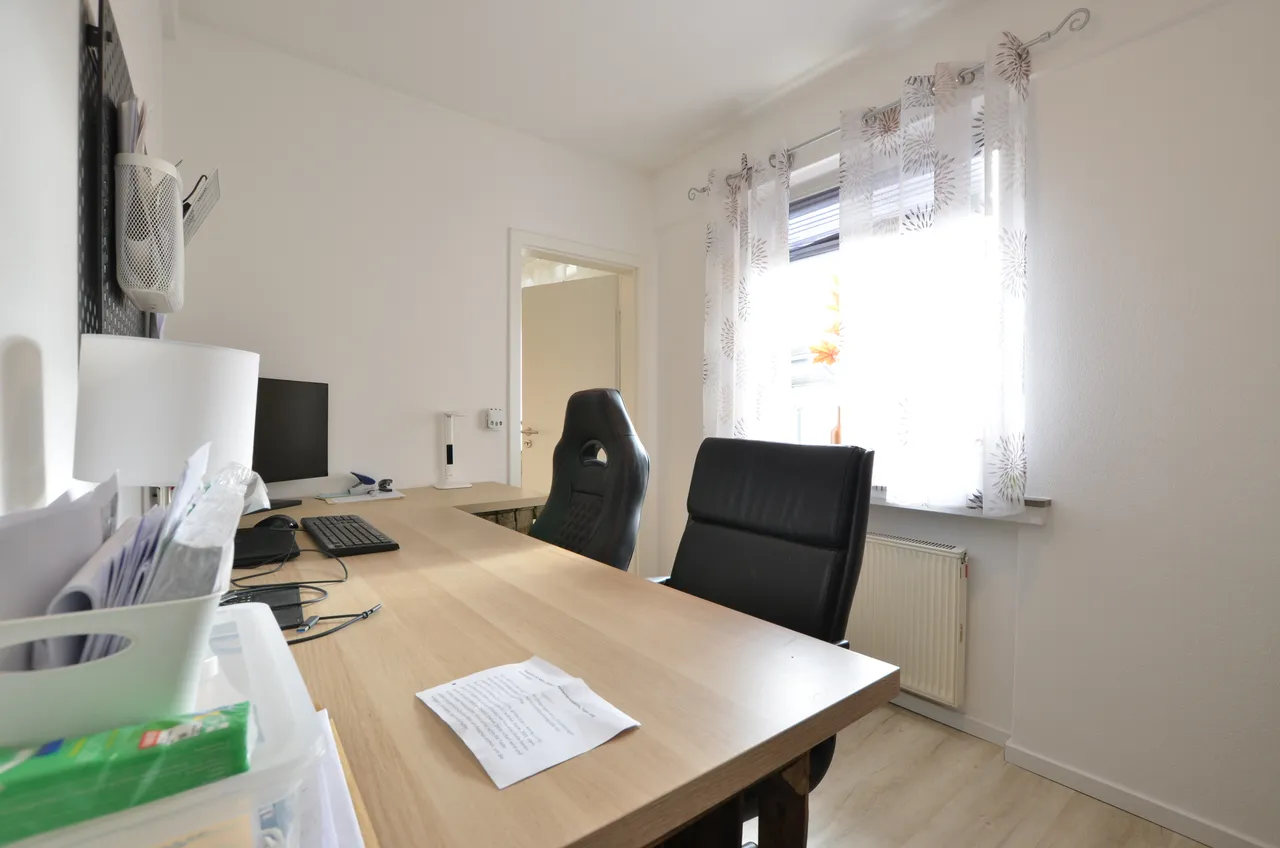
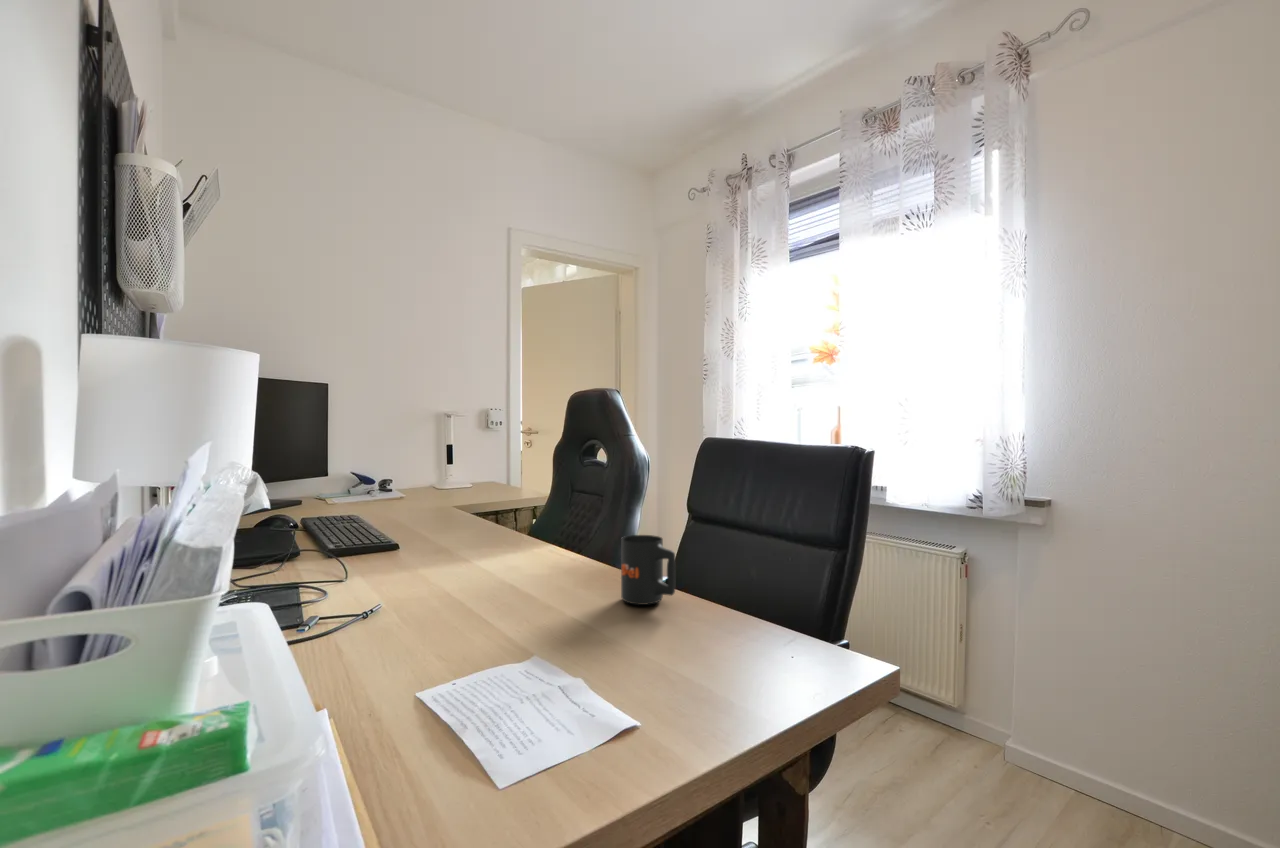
+ mug (649, 571)
